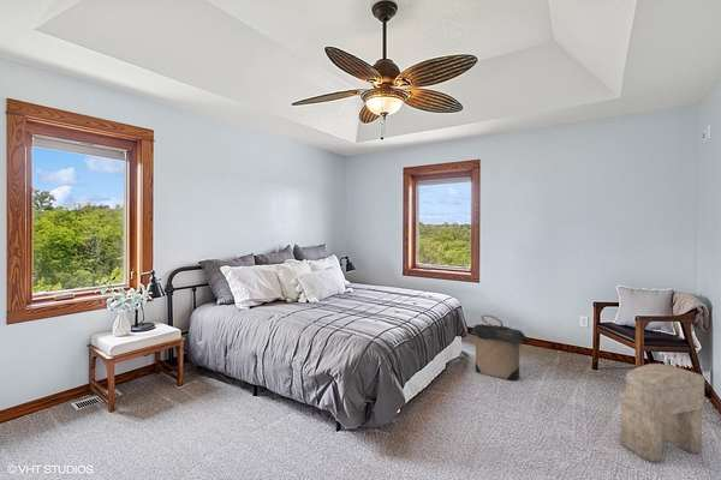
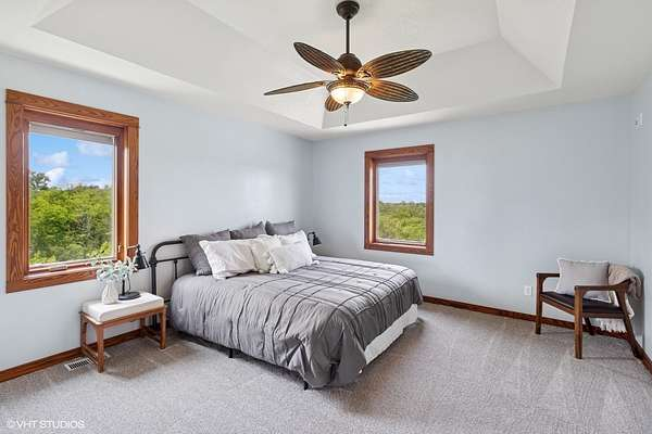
- laundry hamper (497, 343)
- stool (660, 407)
